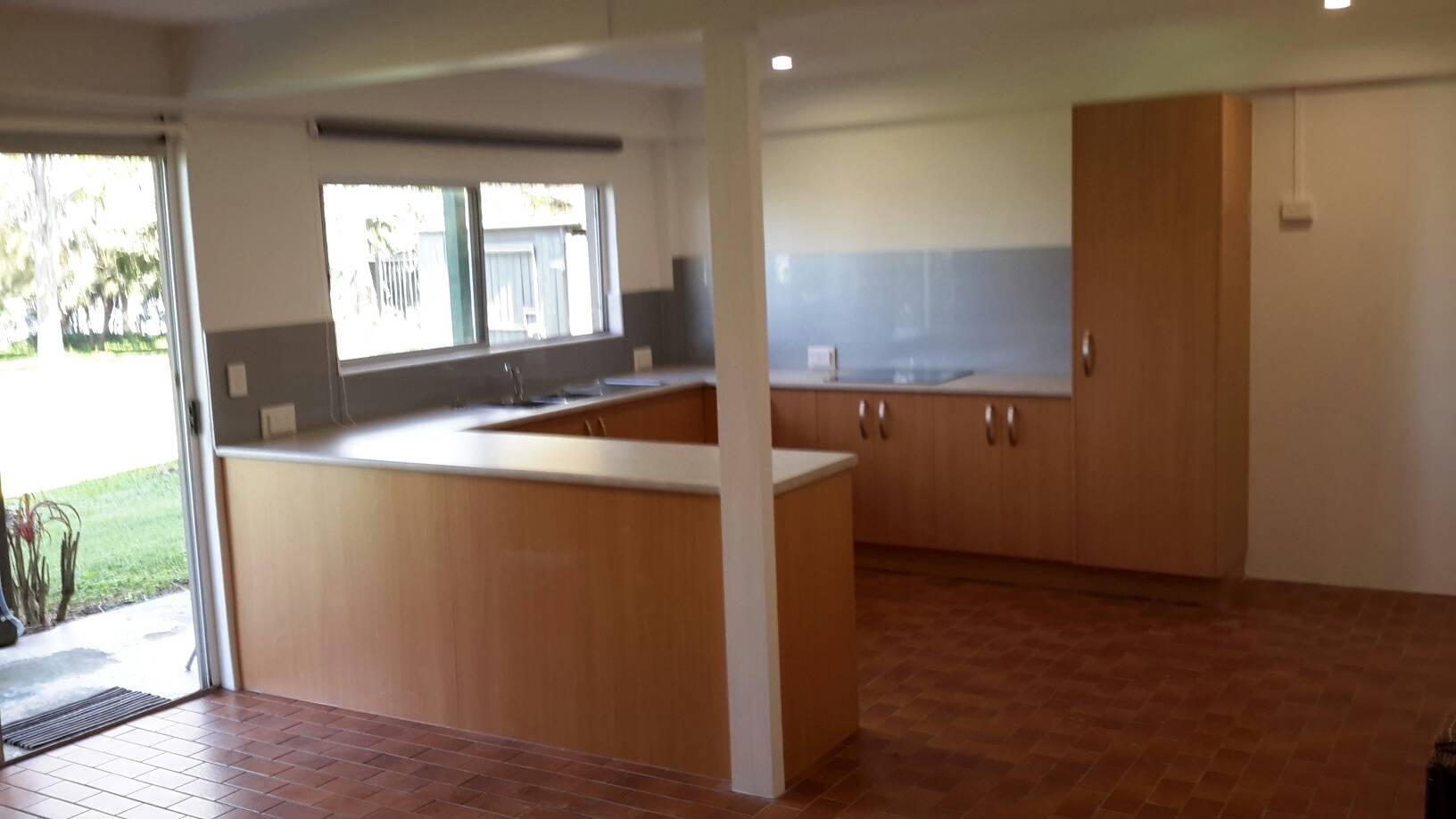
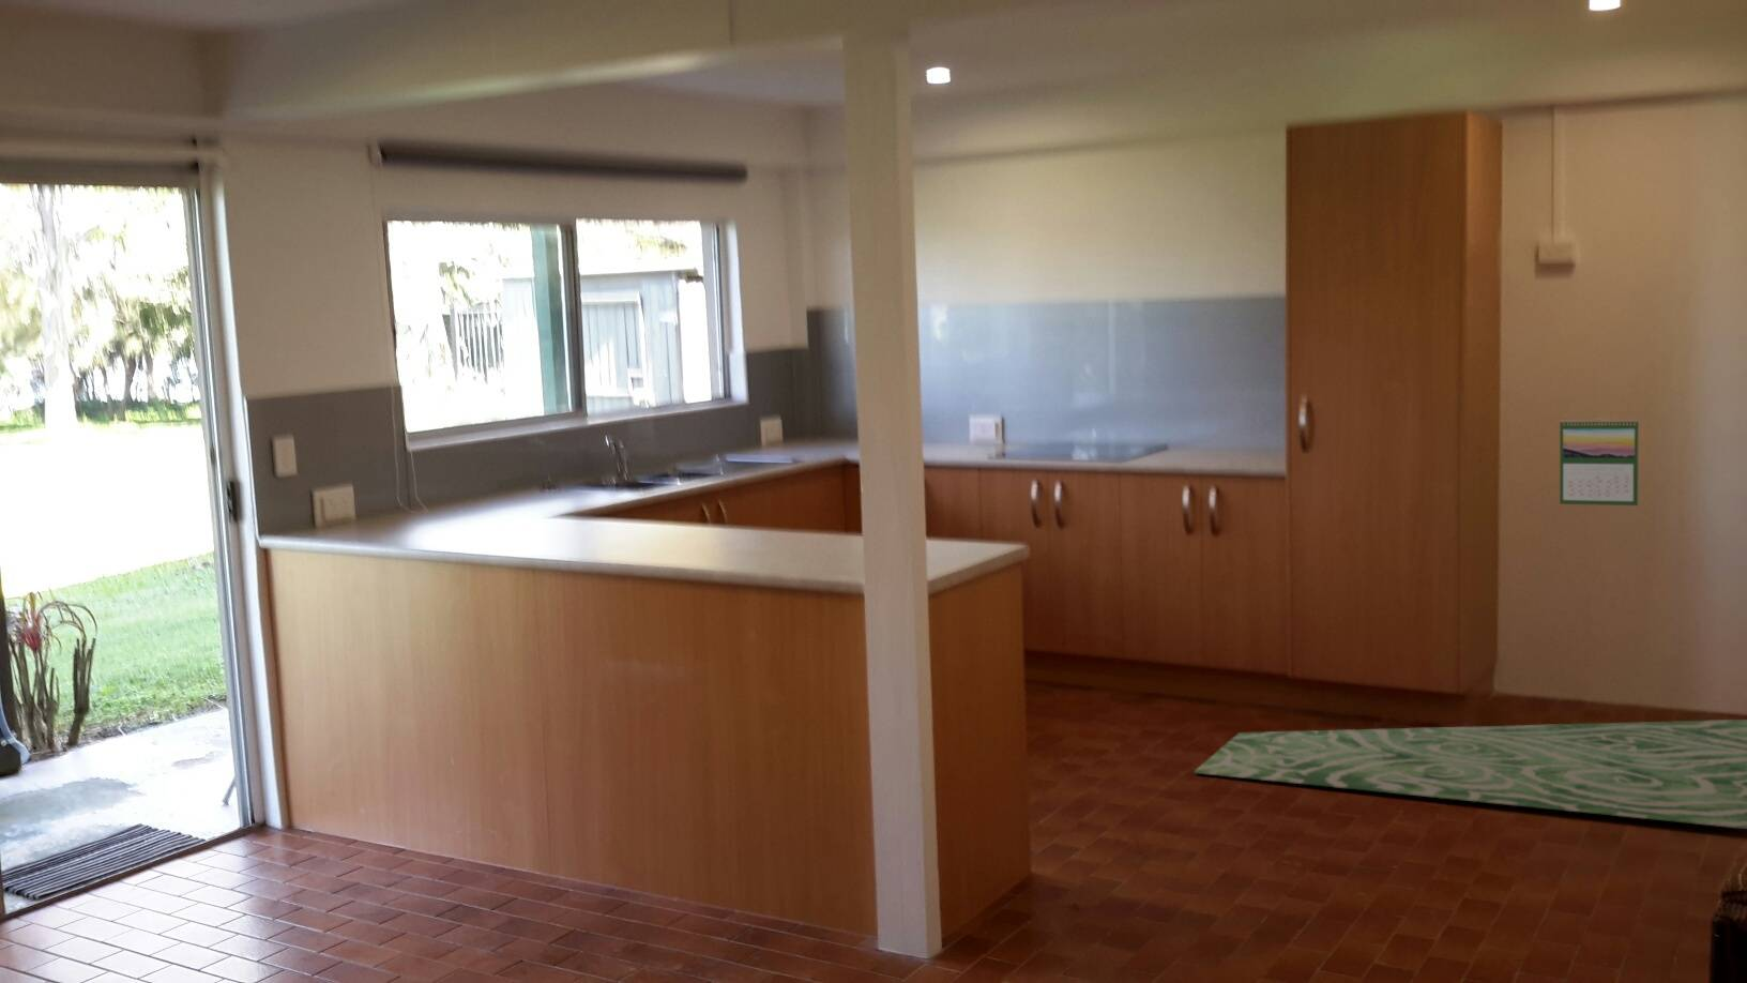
+ rug (1530, 750)
+ calendar (1598, 461)
